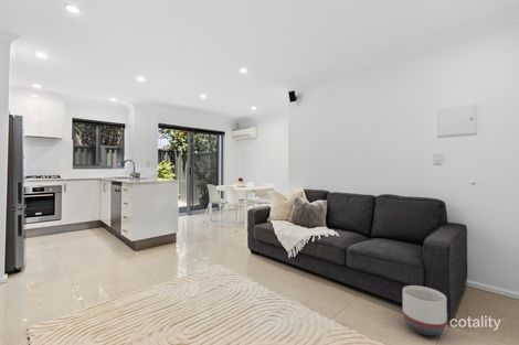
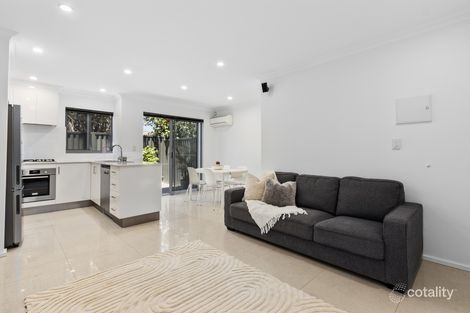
- planter (423, 312)
